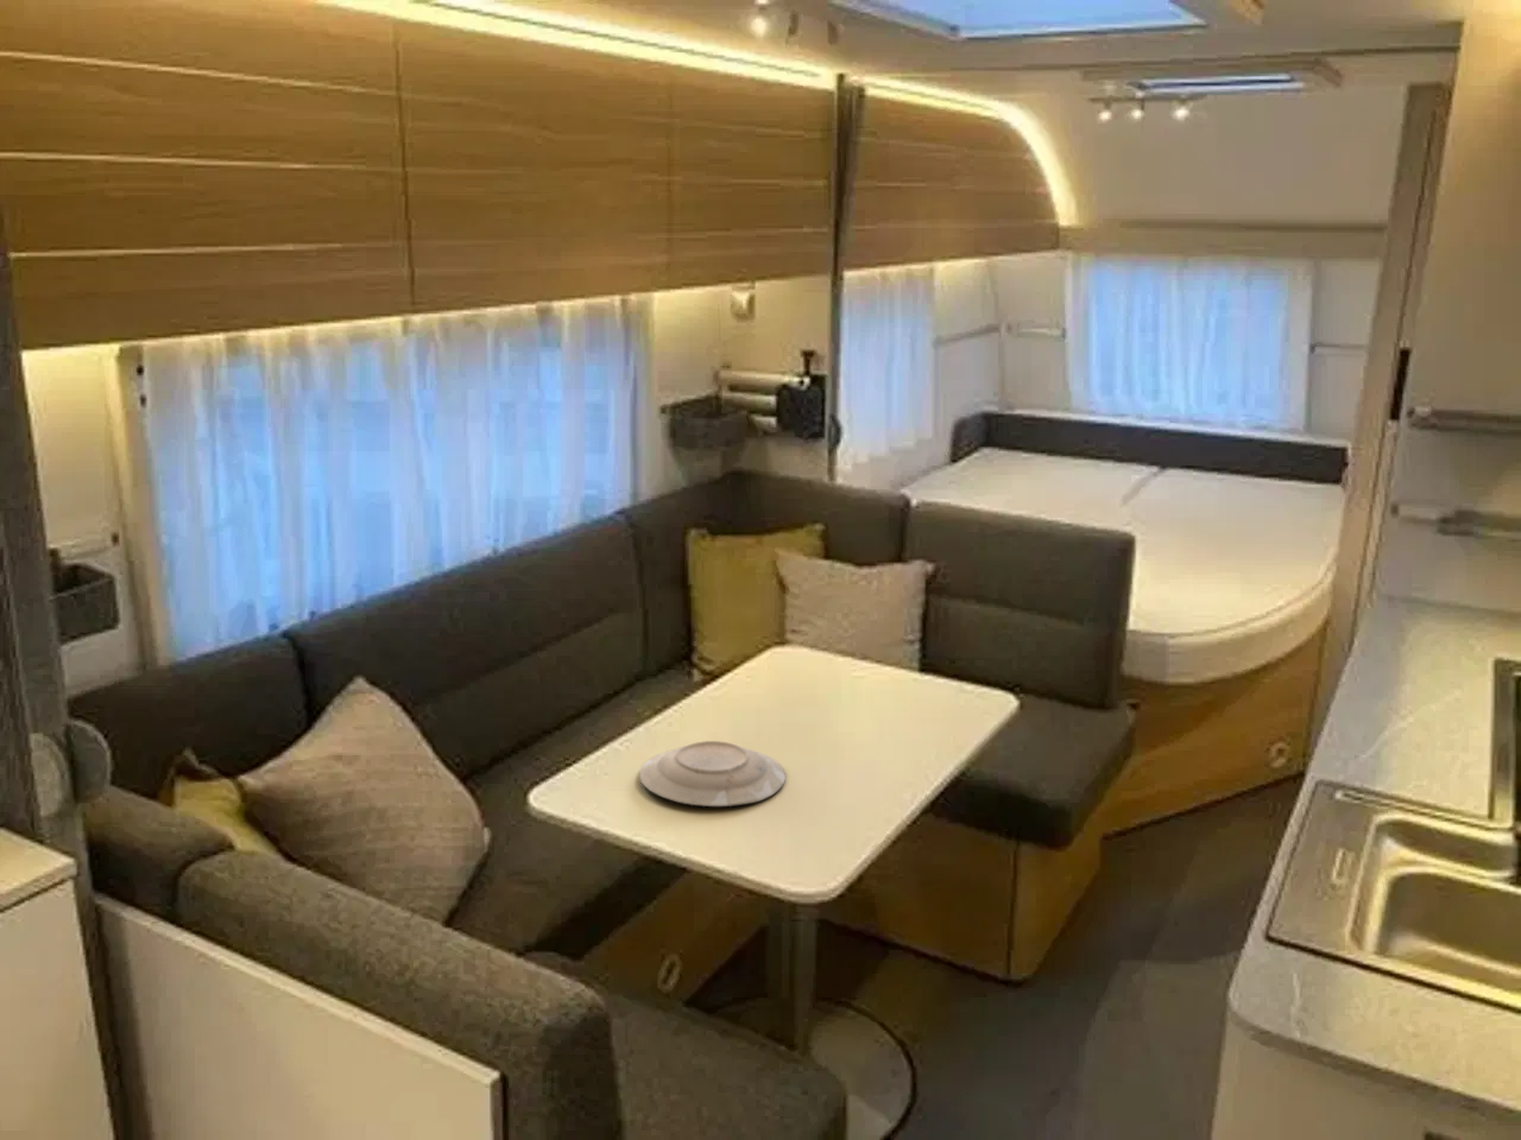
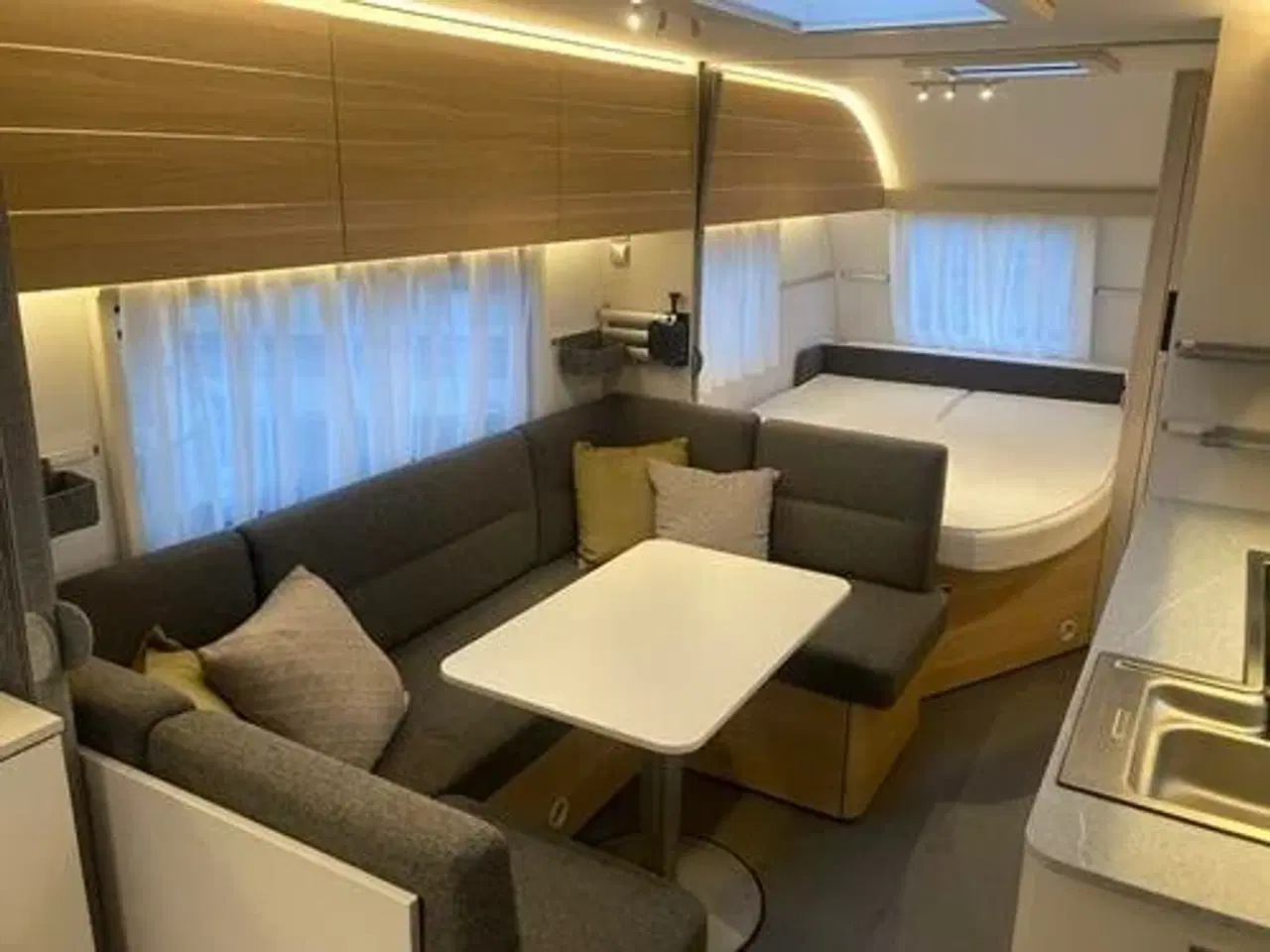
- plate (711, 765)
